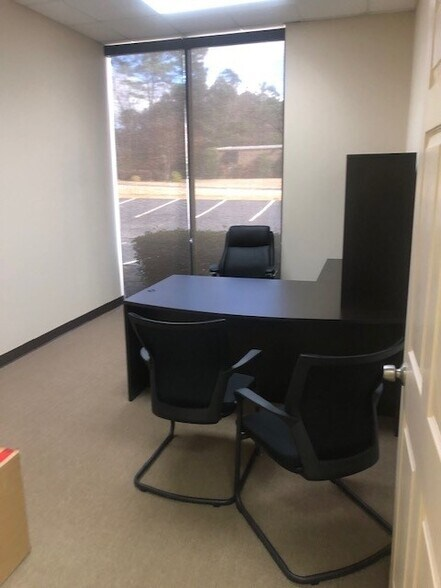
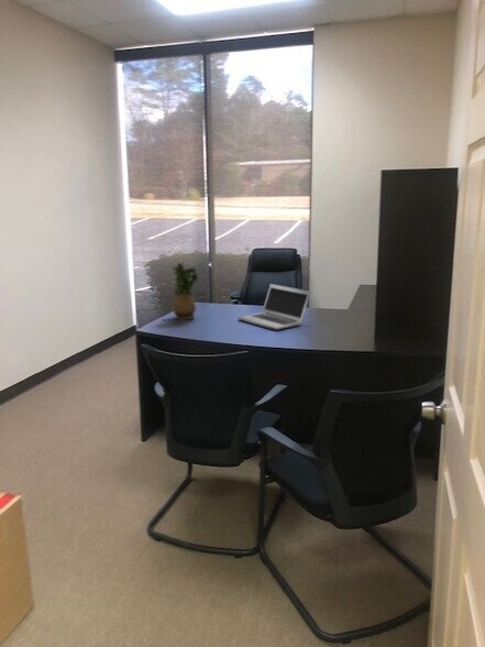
+ laptop (273, 306)
+ potted plant (186, 289)
